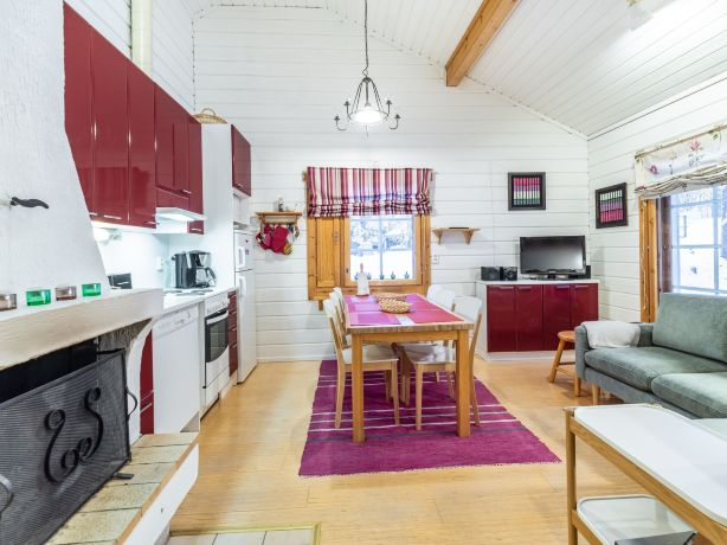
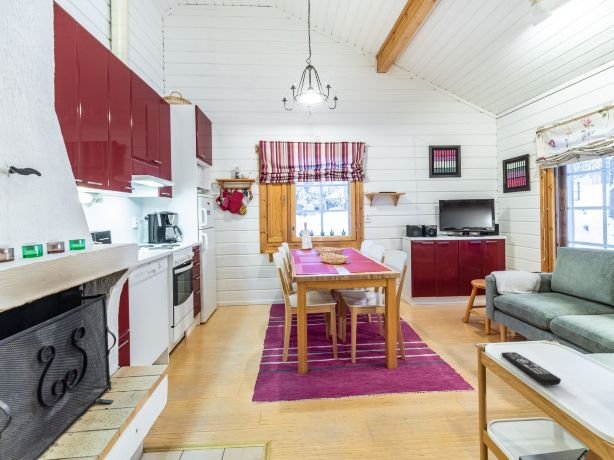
+ remote control (528, 367)
